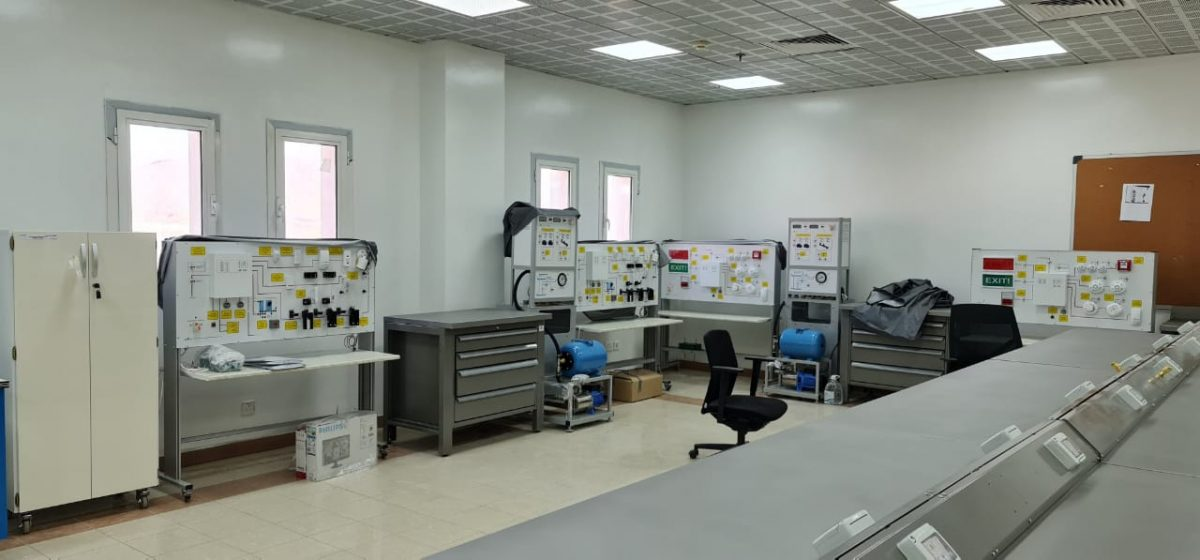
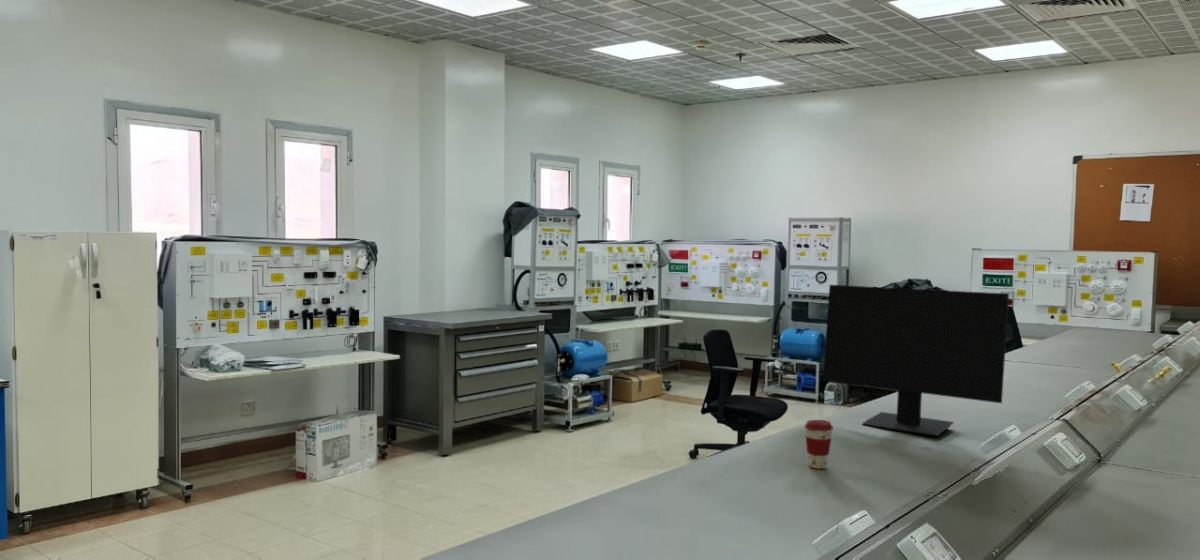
+ coffee cup (818, 444)
+ computer monitor (912, 357)
